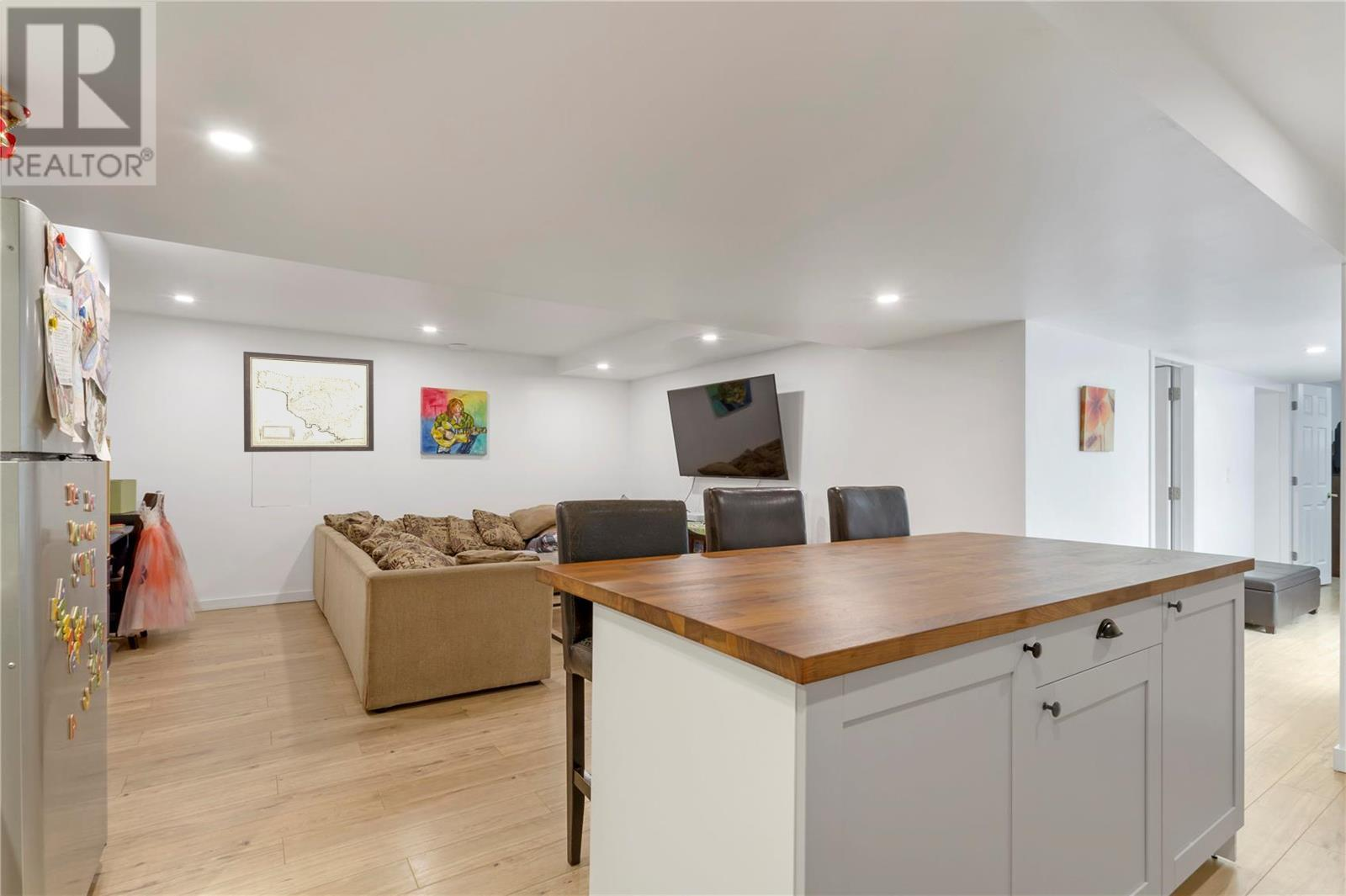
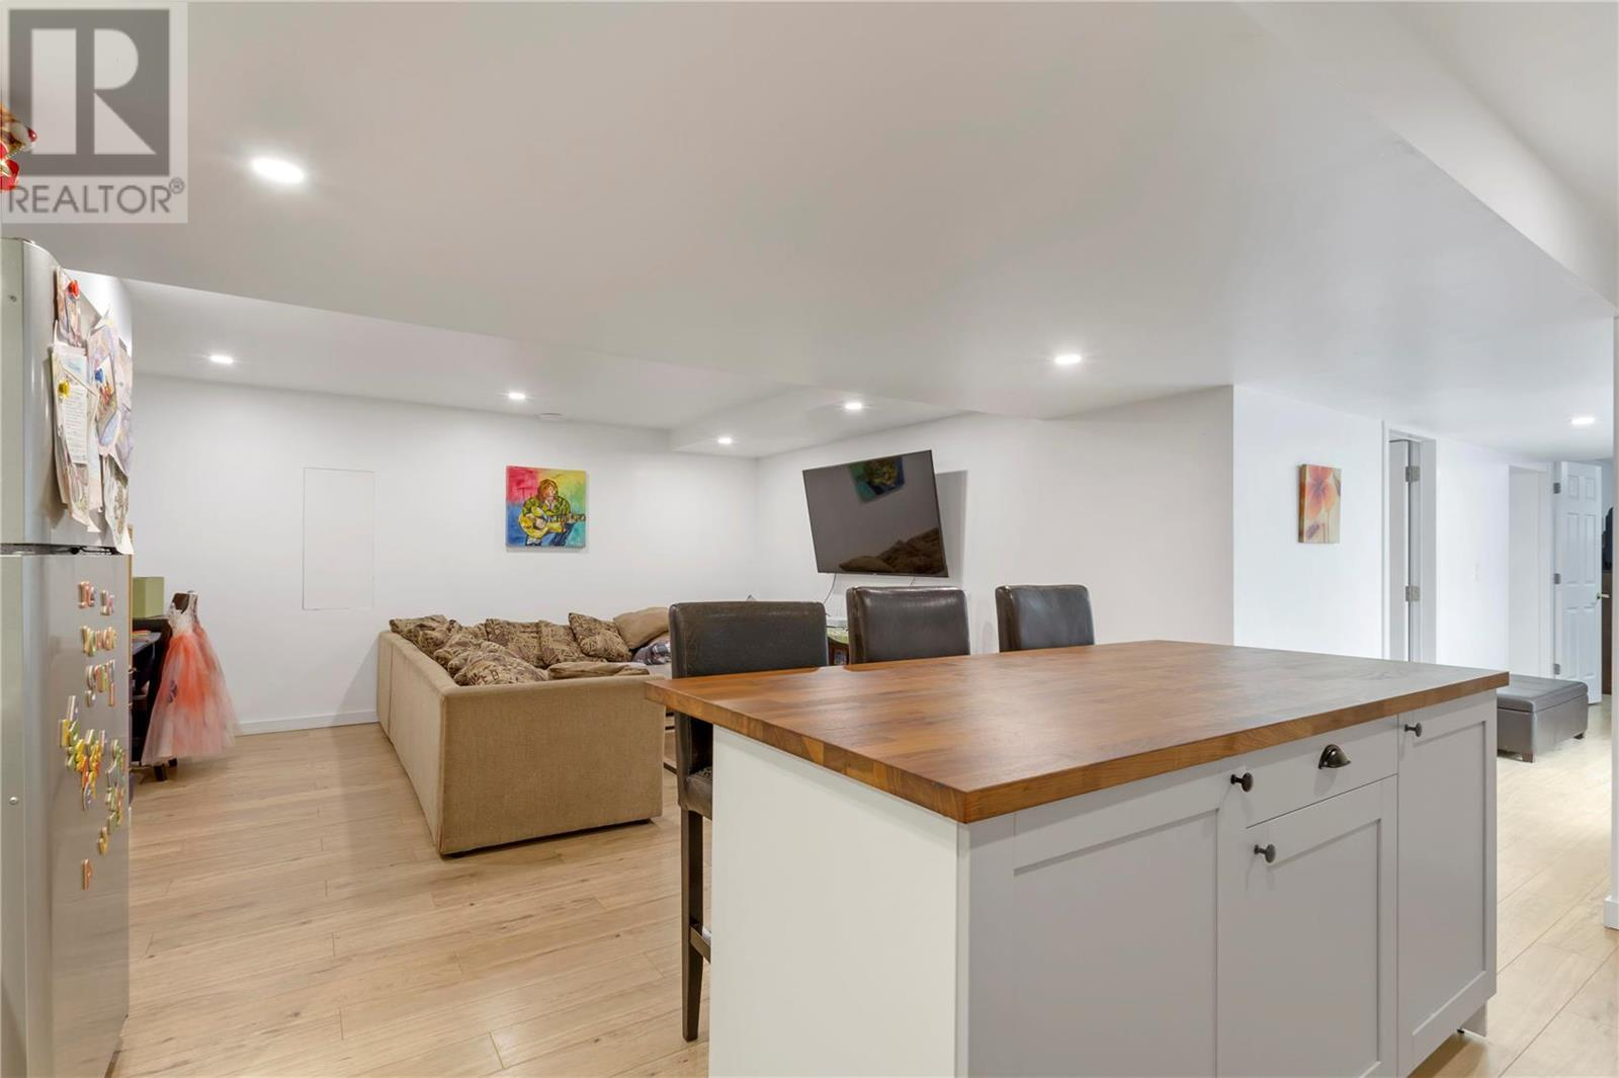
- wall art (311, 404)
